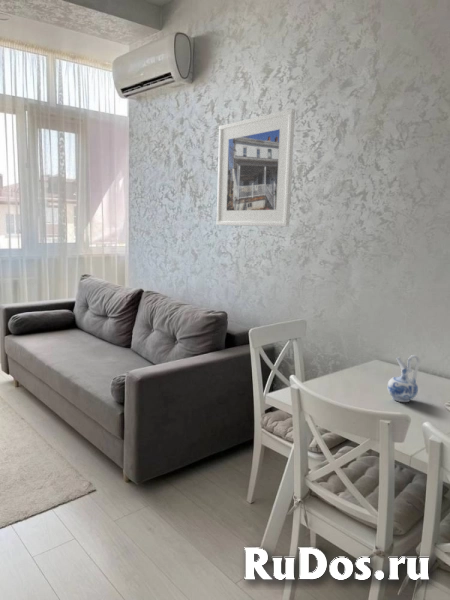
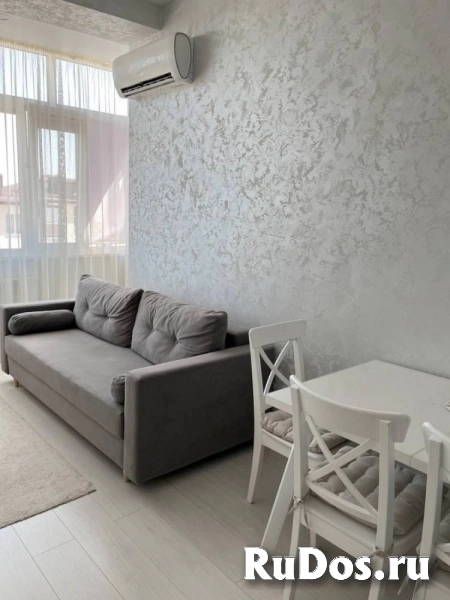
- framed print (251, 172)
- ceramic pitcher (403, 376)
